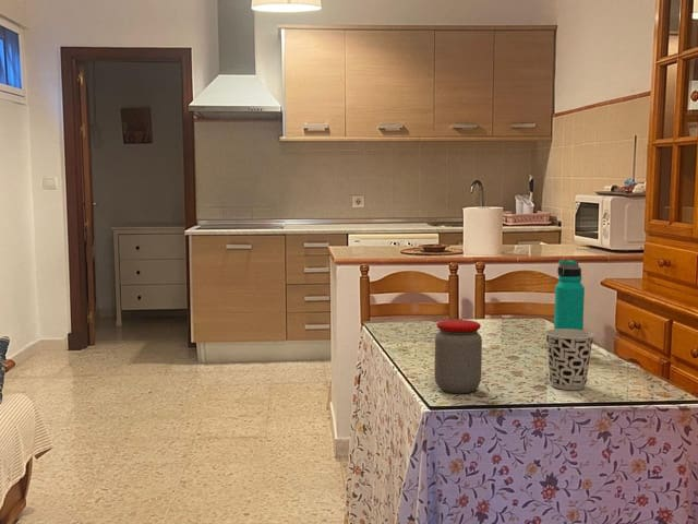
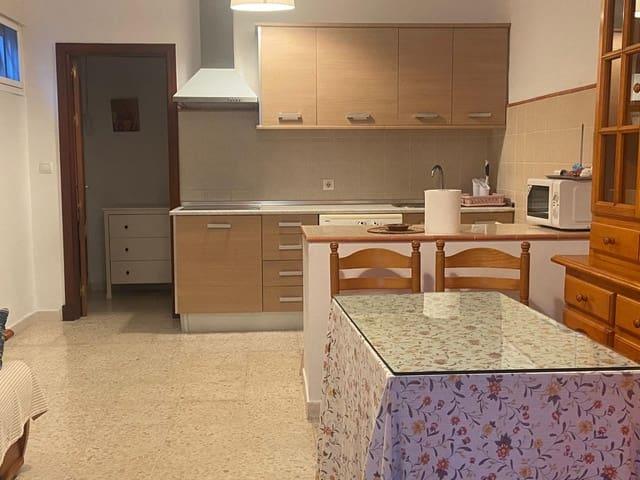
- jar (458, 355)
- water bottle (568, 307)
- cup (568, 359)
